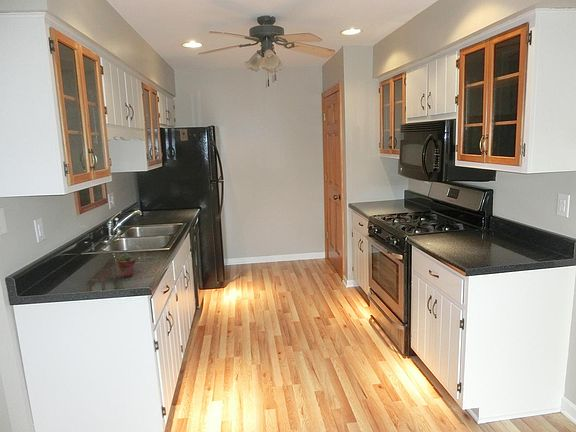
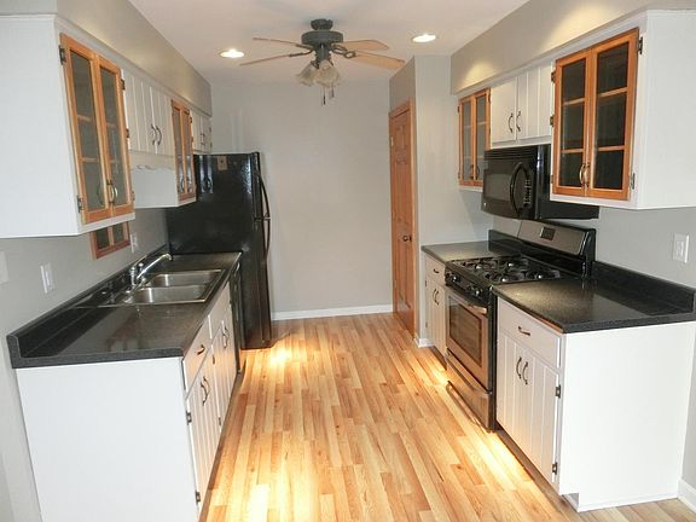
- potted succulent (126, 264)
